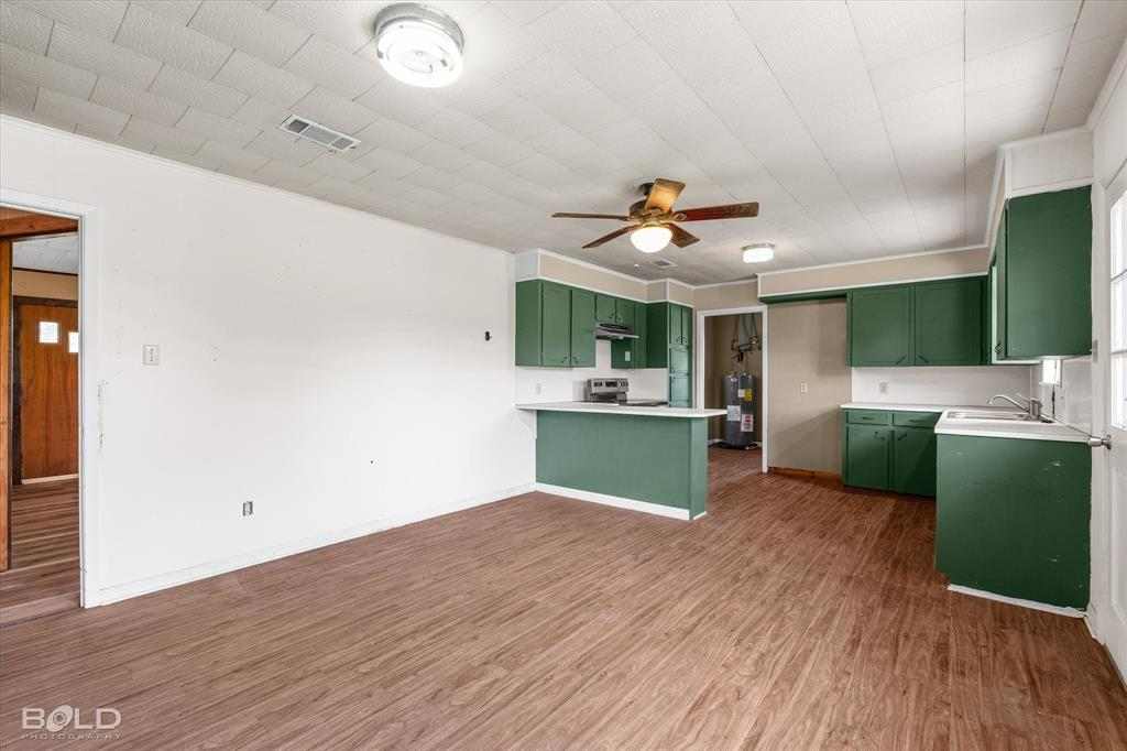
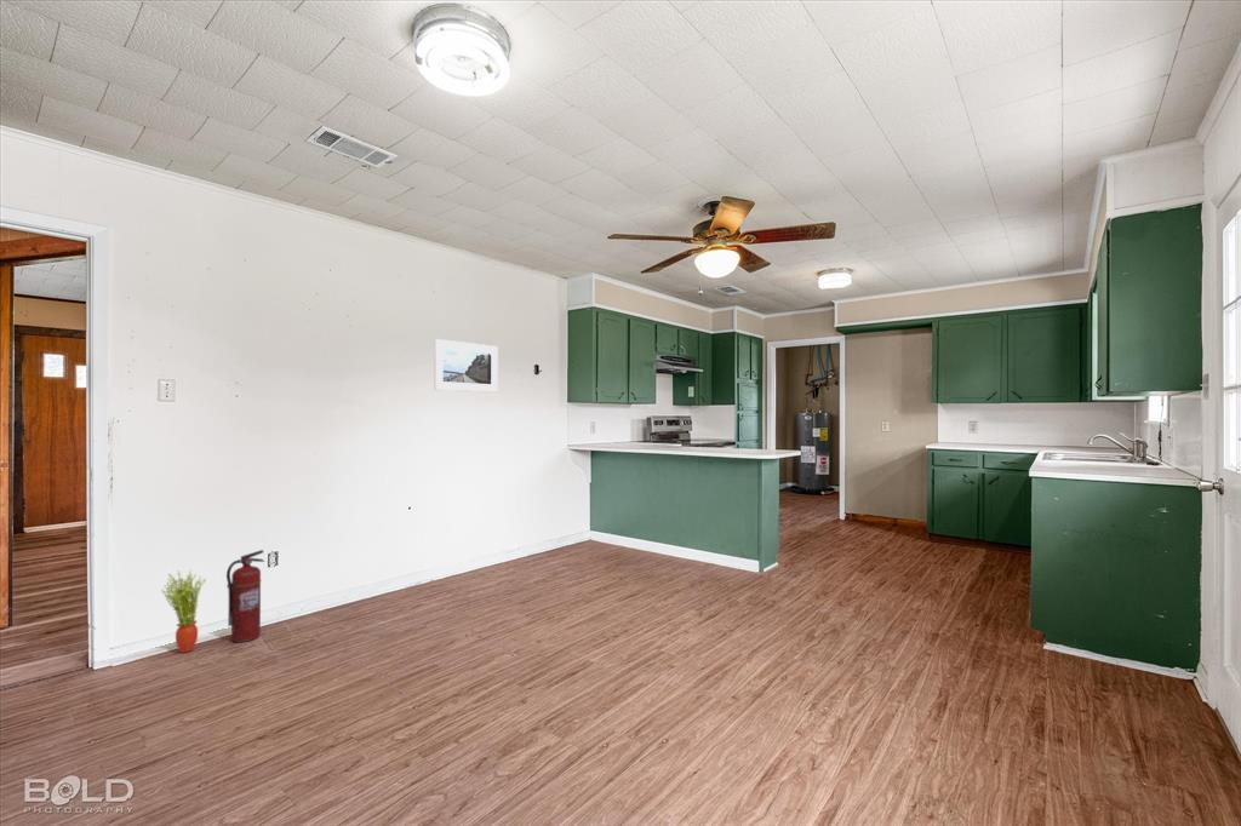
+ fire extinguisher (245, 595)
+ potted plant (183, 612)
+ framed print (467, 367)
